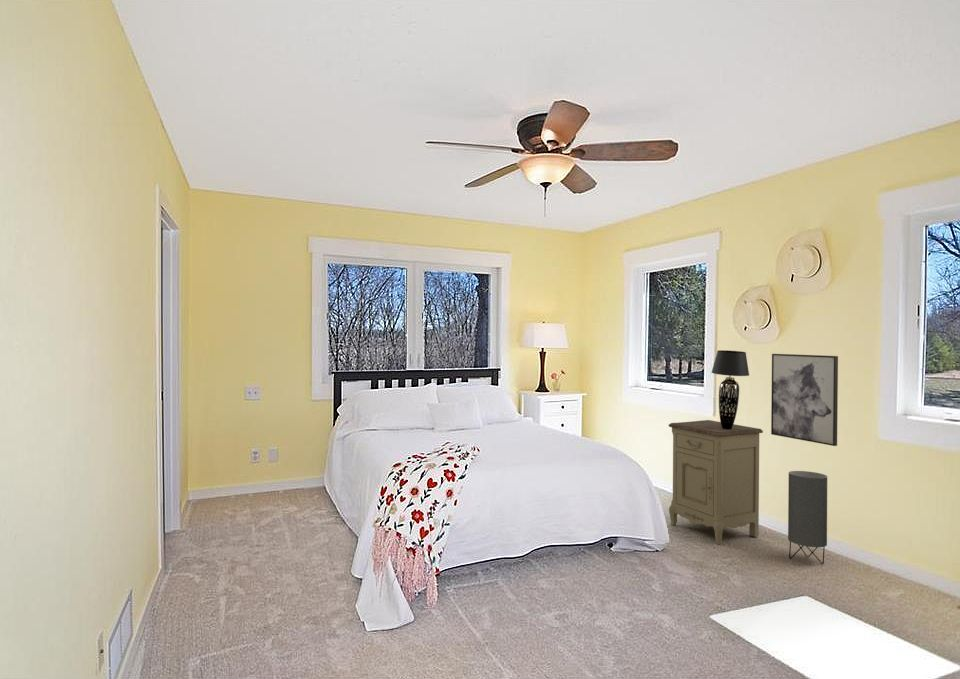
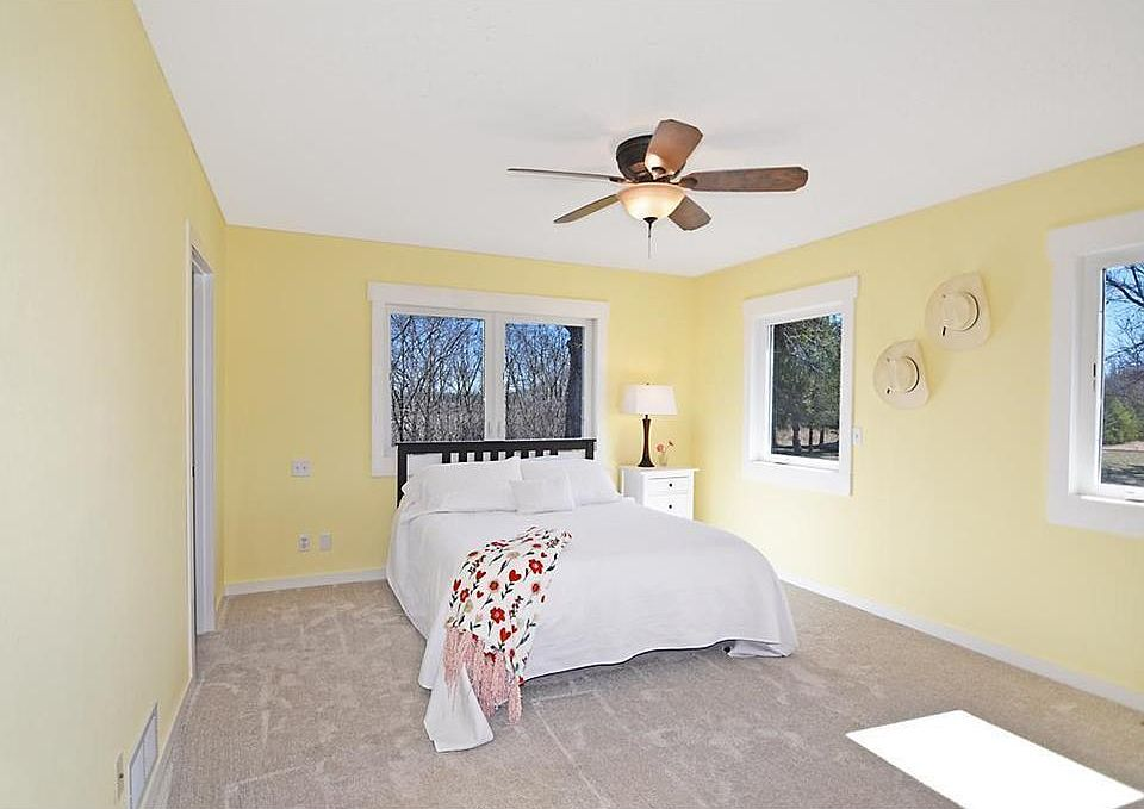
- nightstand (709, 478)
- speaker (807, 516)
- wall art (802, 397)
- table lamp (727, 389)
